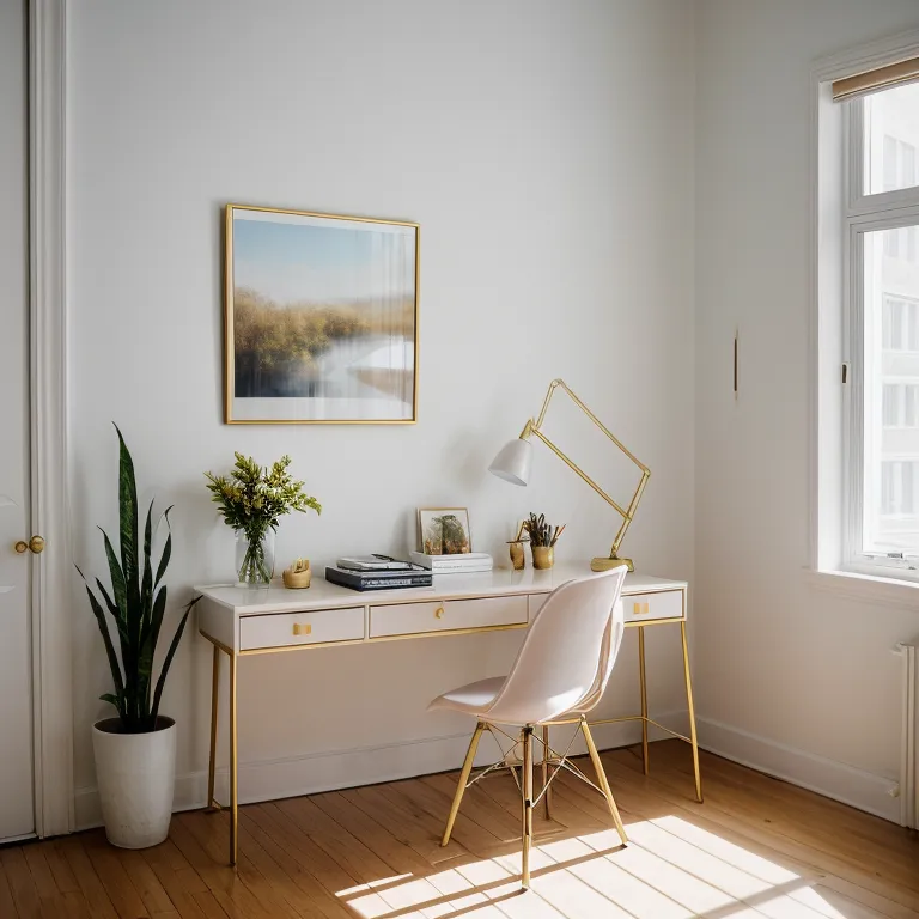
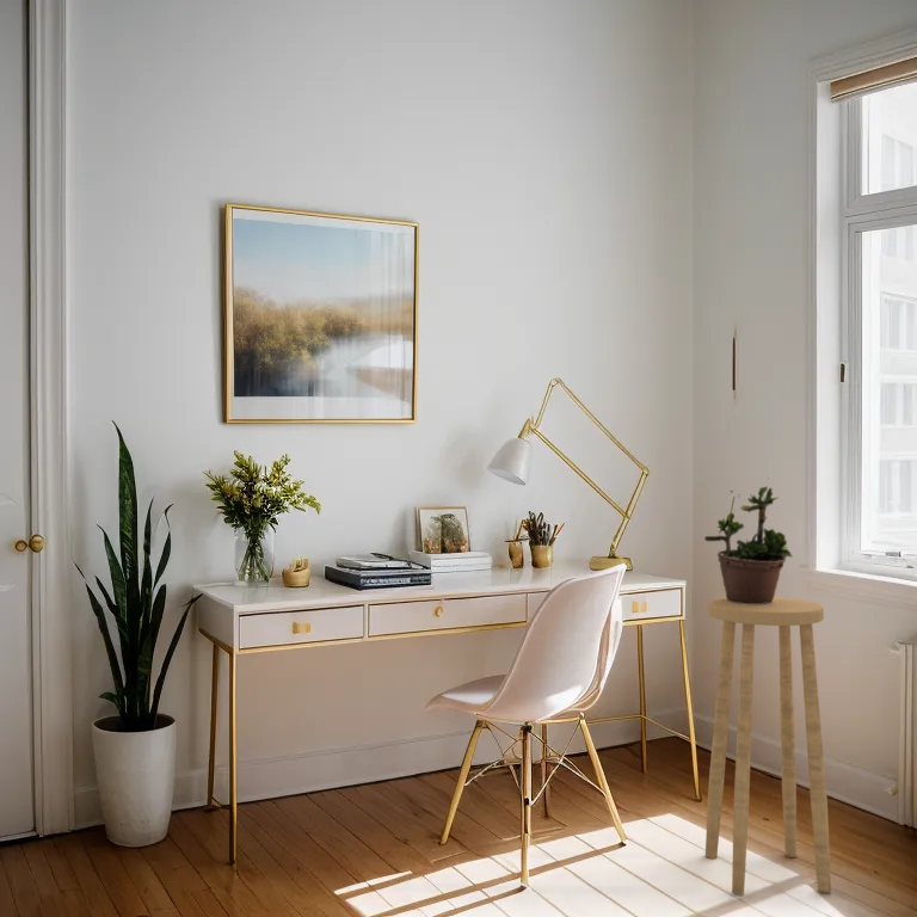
+ stool (750, 738)
+ potted plant (753, 538)
